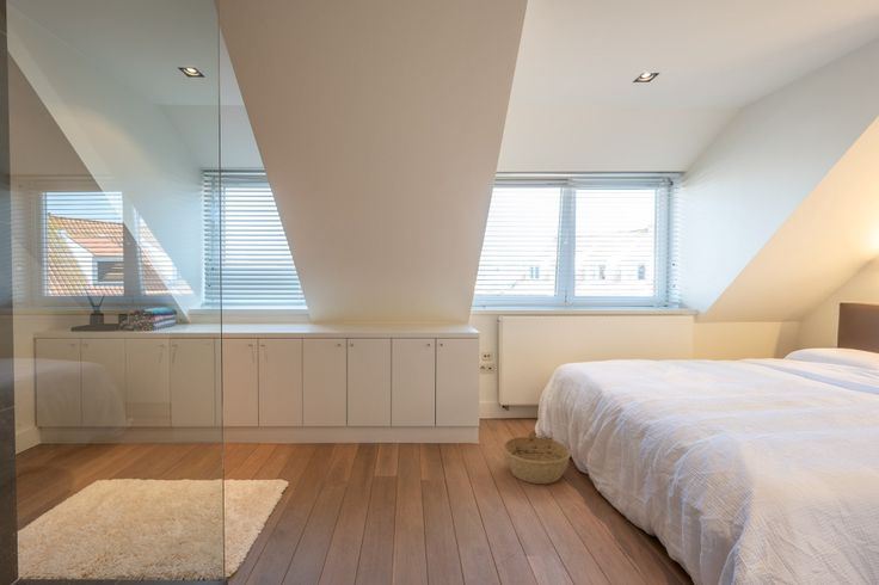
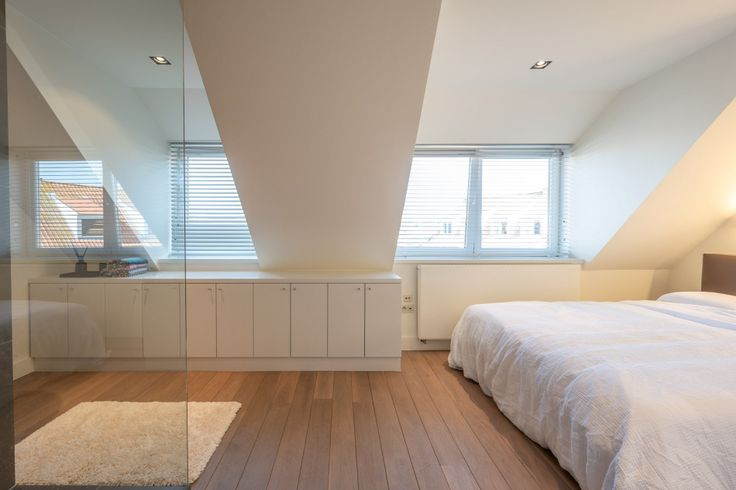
- basket (535, 460)
